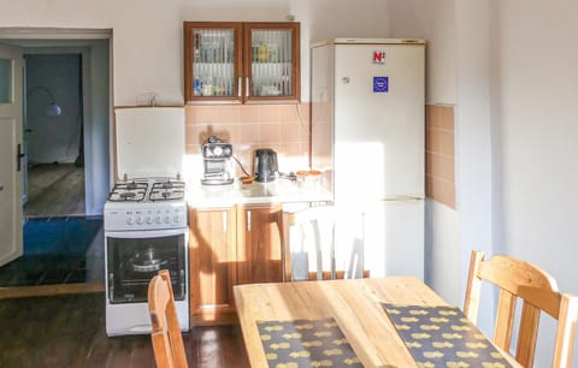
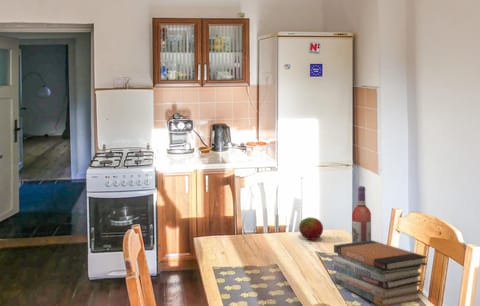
+ book stack (376, 270)
+ fruit (310, 228)
+ wine bottle (361, 224)
